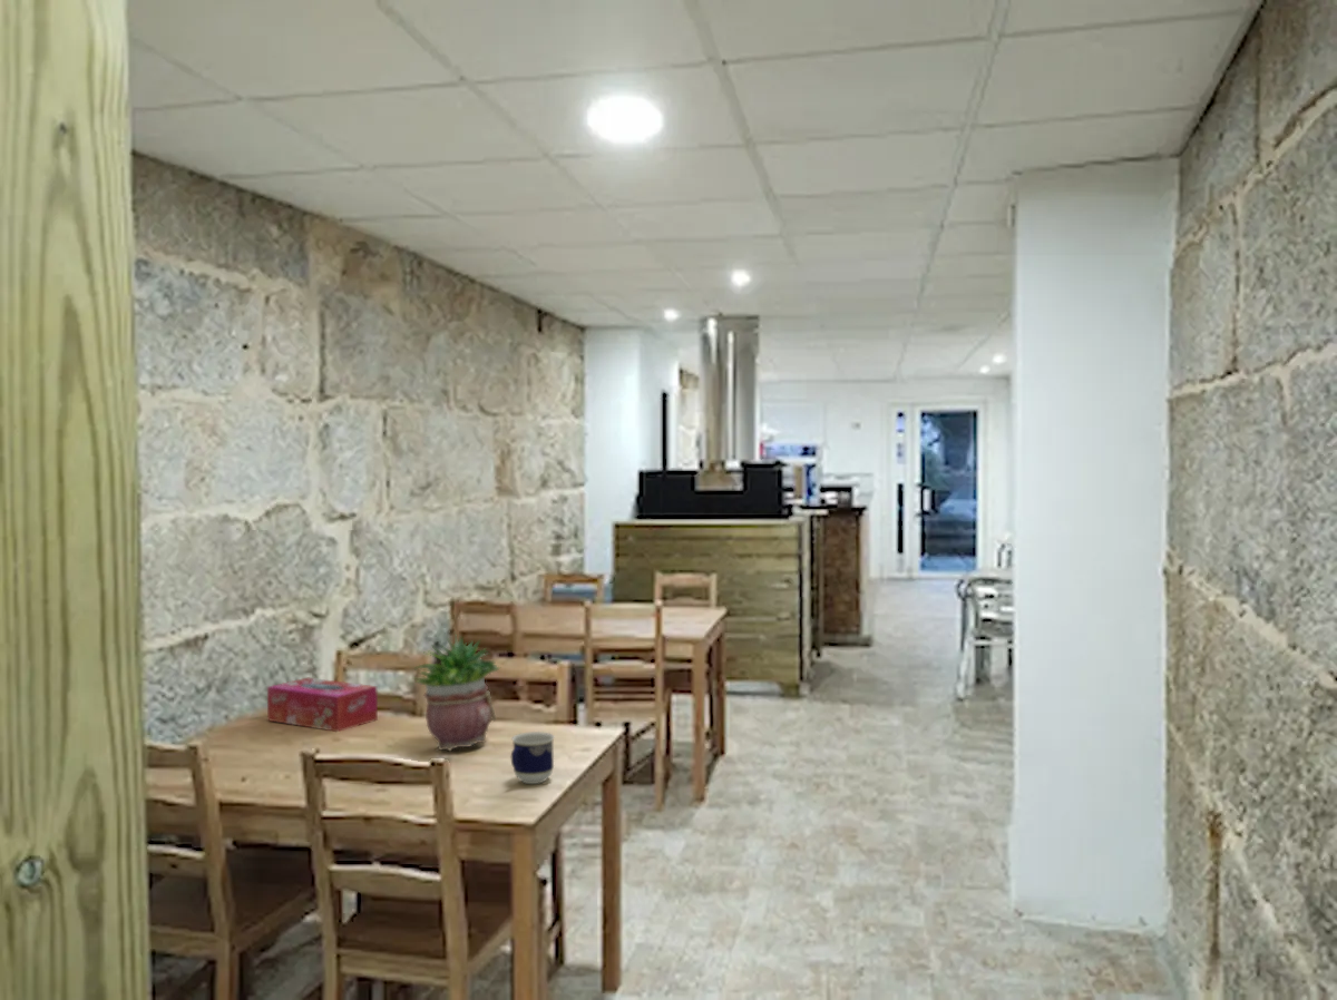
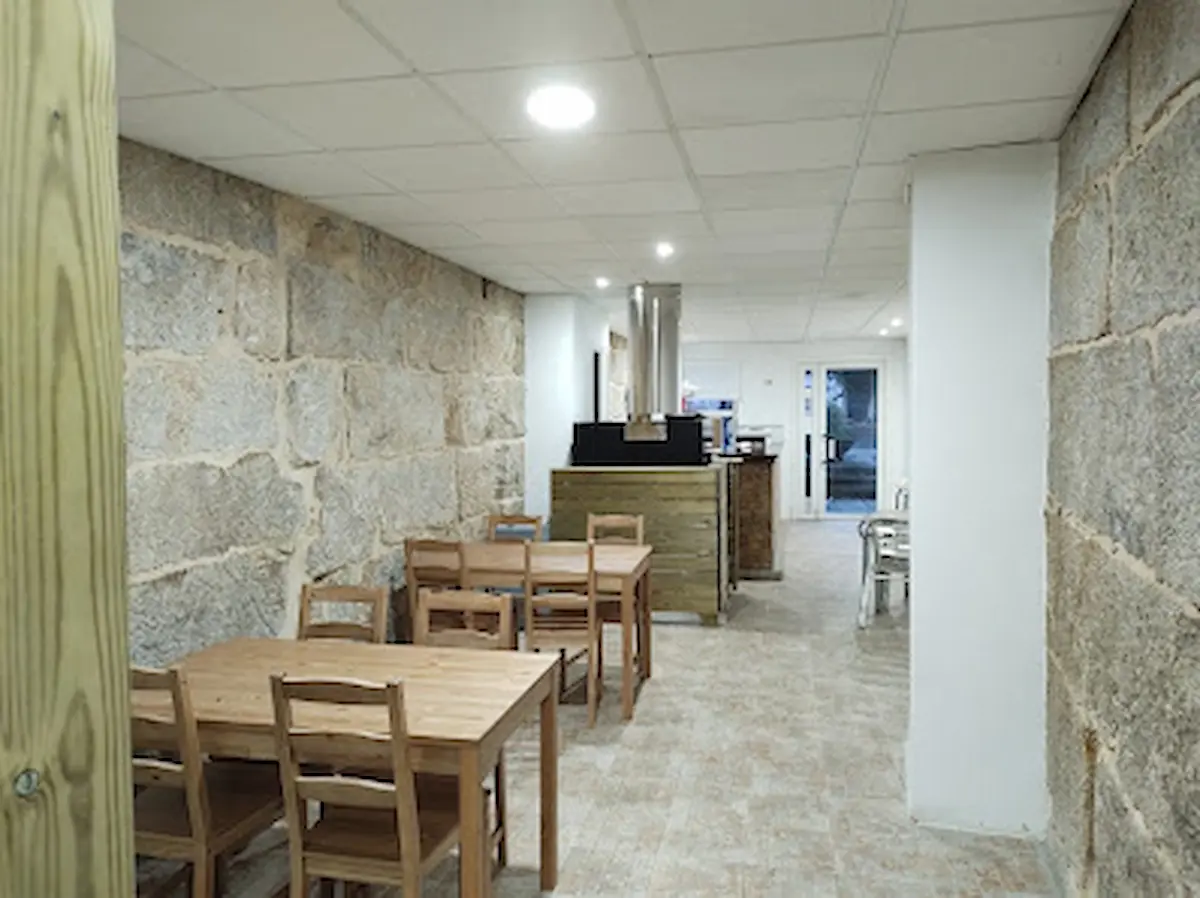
- cup (529, 759)
- potted plant (453, 689)
- tissue box (322, 703)
